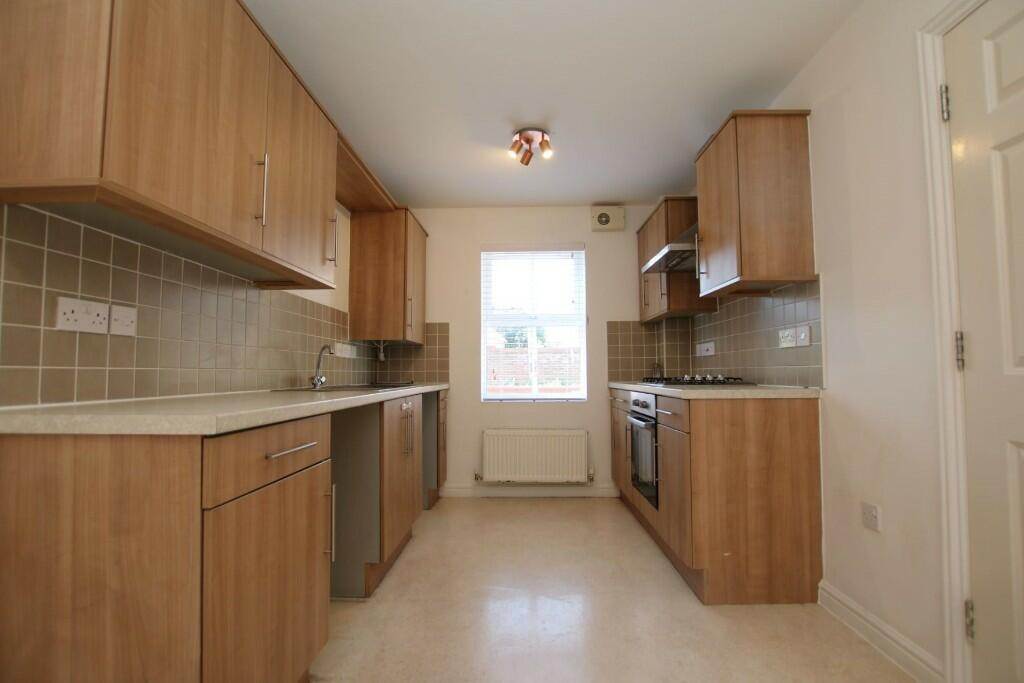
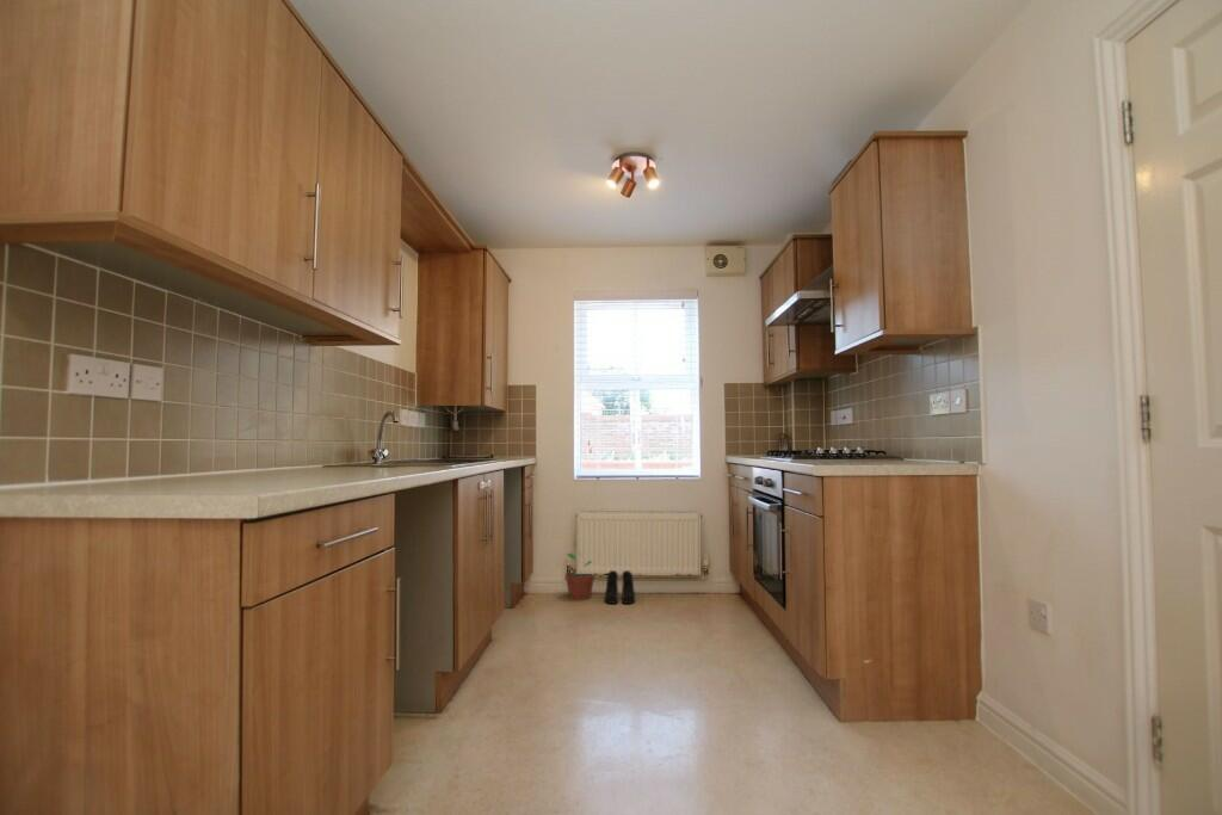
+ boots (617, 586)
+ potted plant (579, 574)
